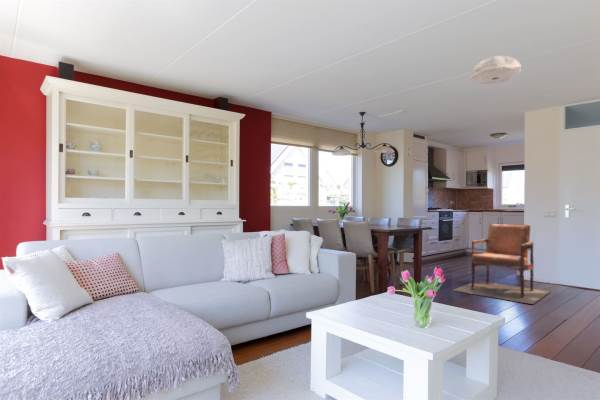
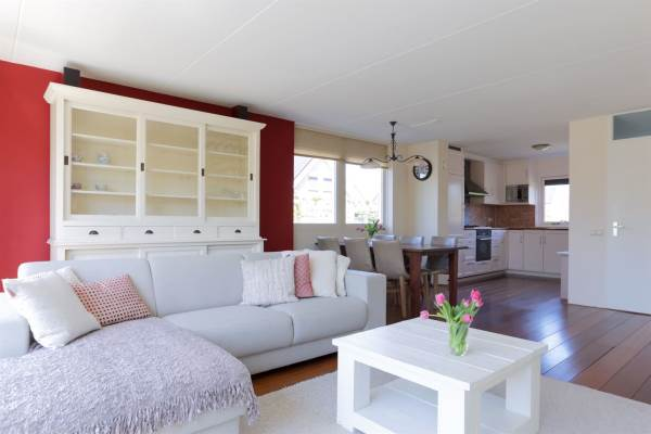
- ceiling light (495, 68)
- armchair (501, 258)
